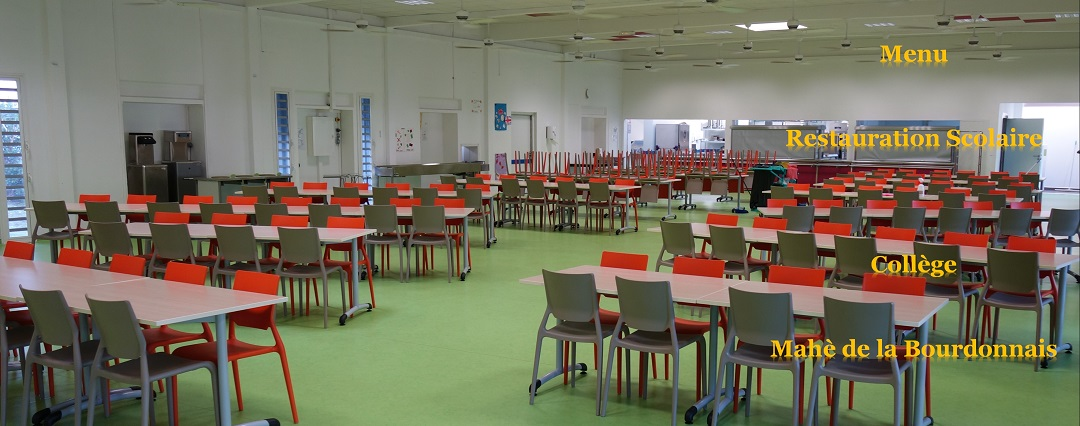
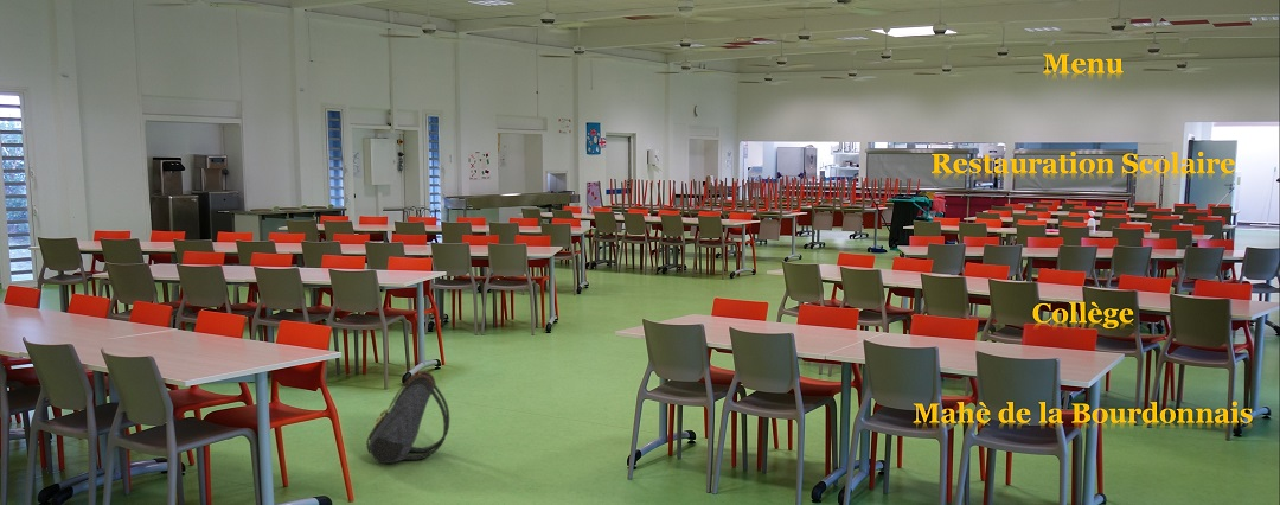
+ backpack (408, 414)
